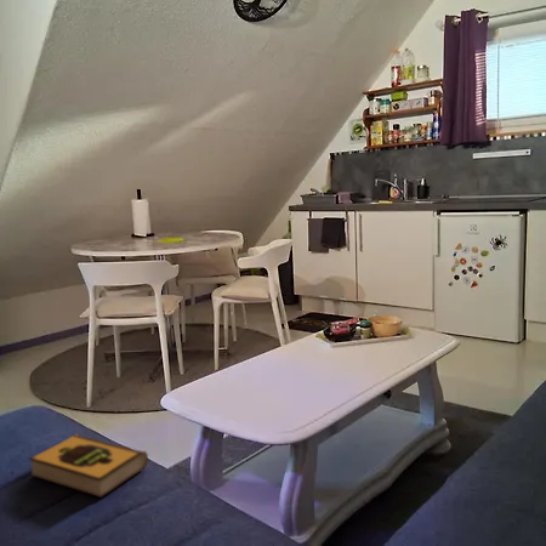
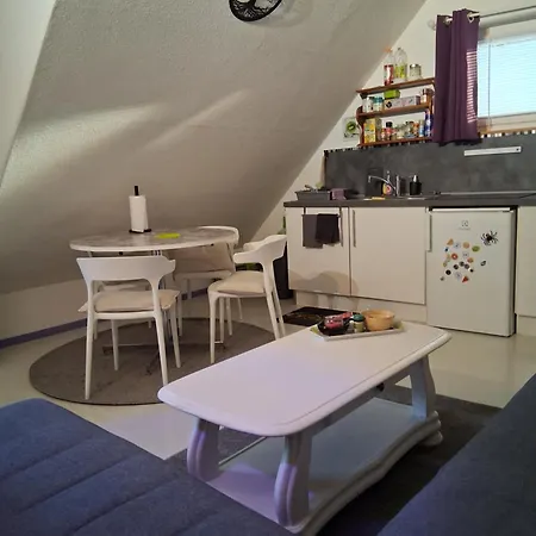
- hardback book (90, 461)
